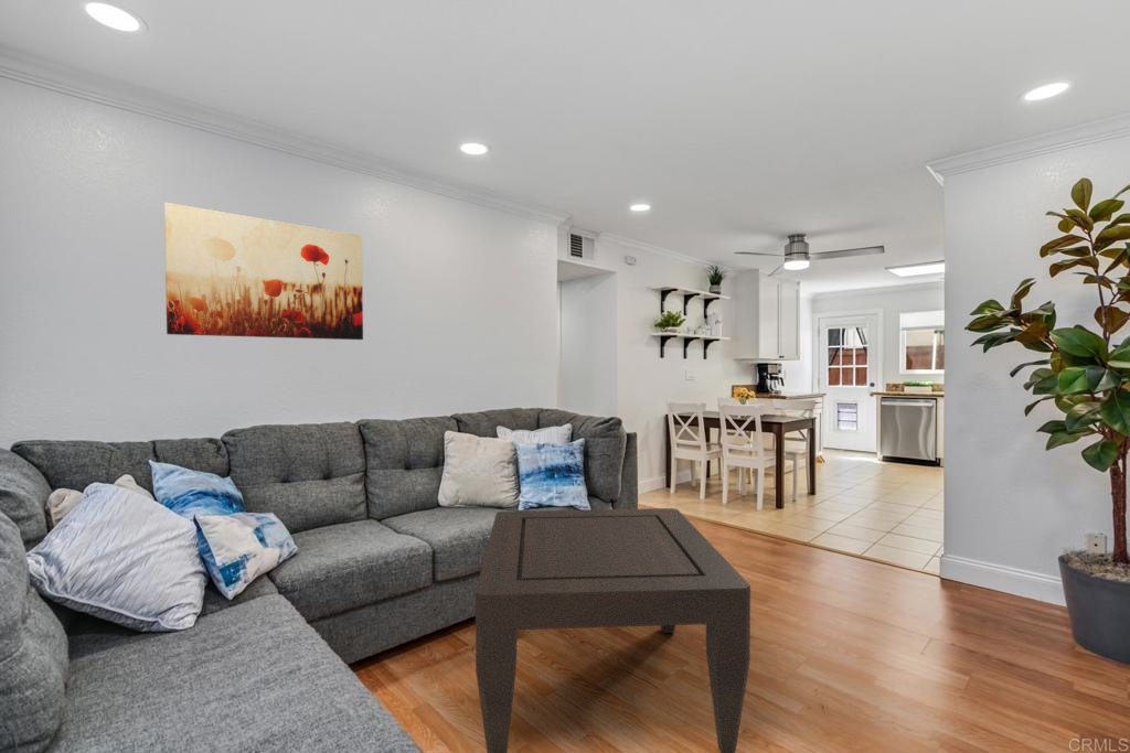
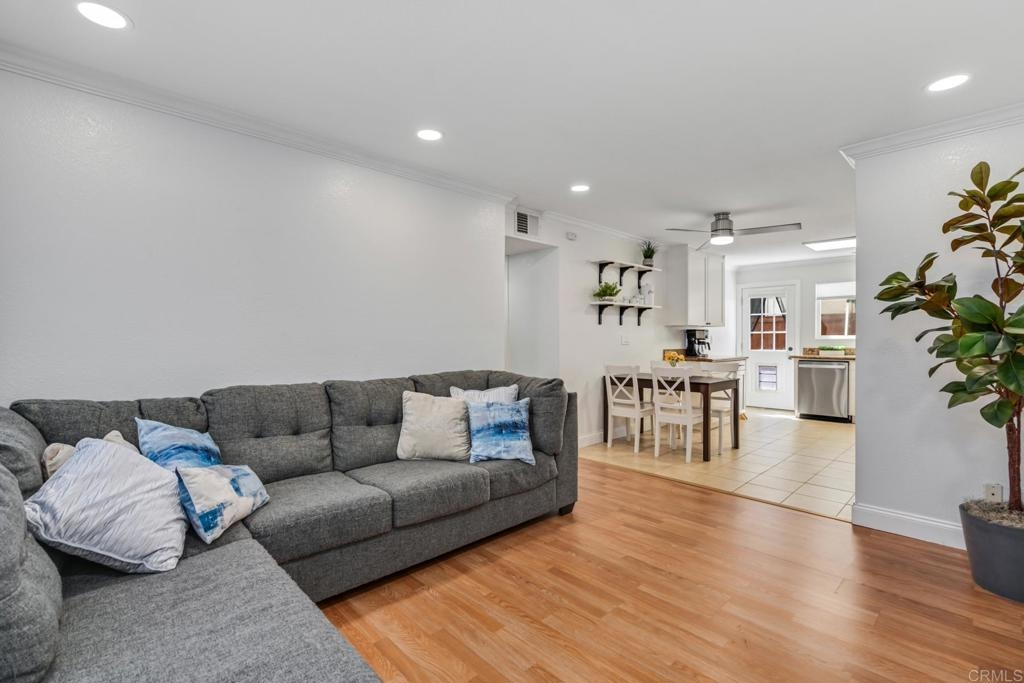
- coffee table (598, 612)
- wall art (275, 279)
